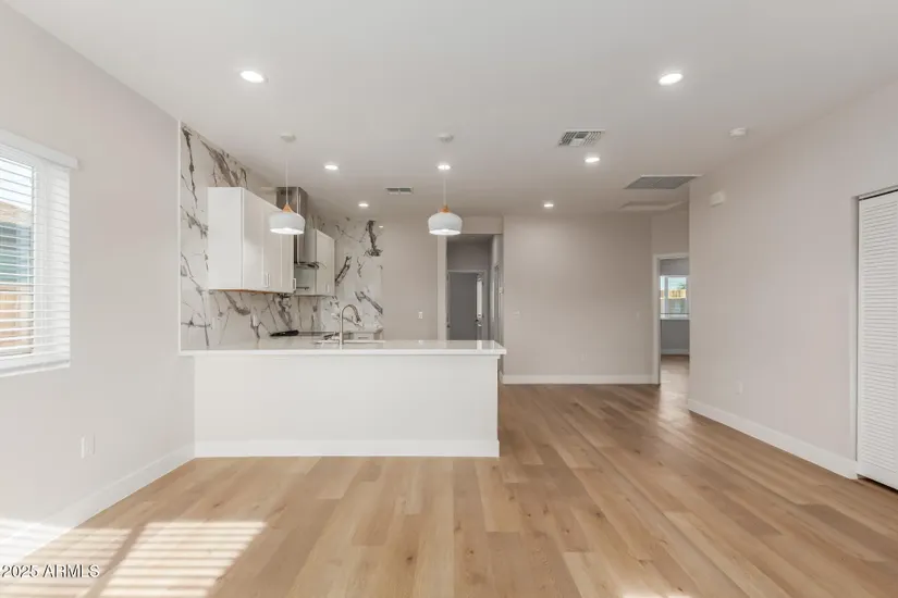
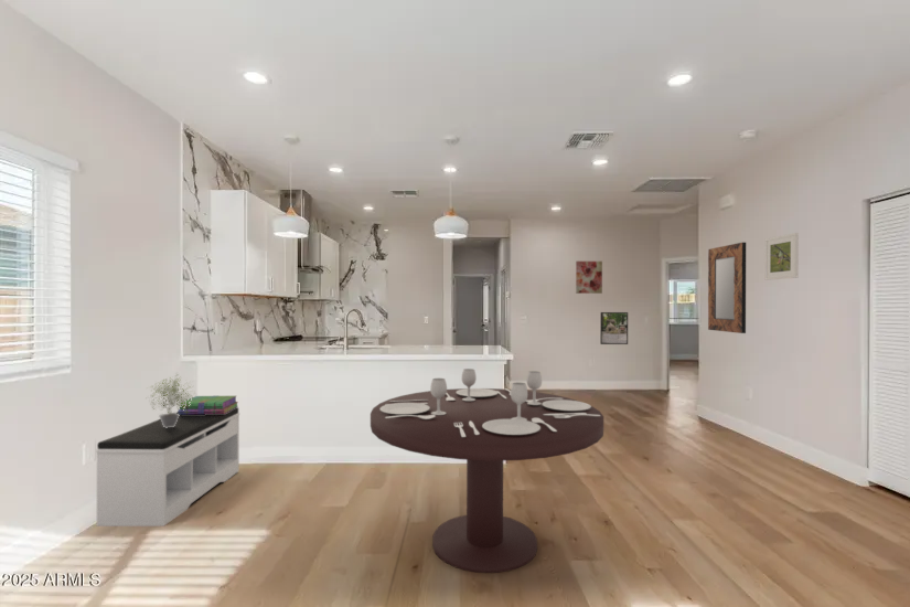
+ stack of books (208, 404)
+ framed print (613, 328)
+ wall art (589, 277)
+ potted plant (171, 398)
+ home mirror (725, 288)
+ bench (178, 458)
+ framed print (780, 257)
+ dining table (484, 459)
